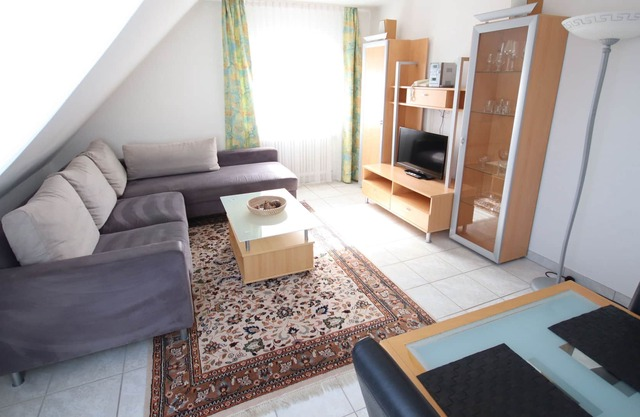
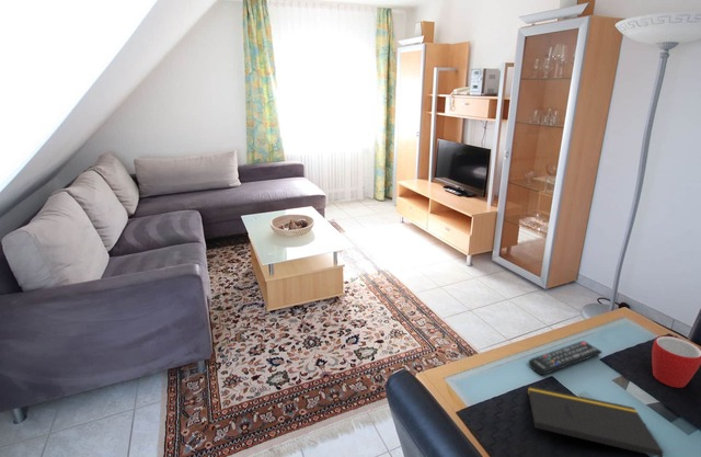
+ notepad (586, 416)
+ mug (673, 359)
+ remote control (565, 357)
